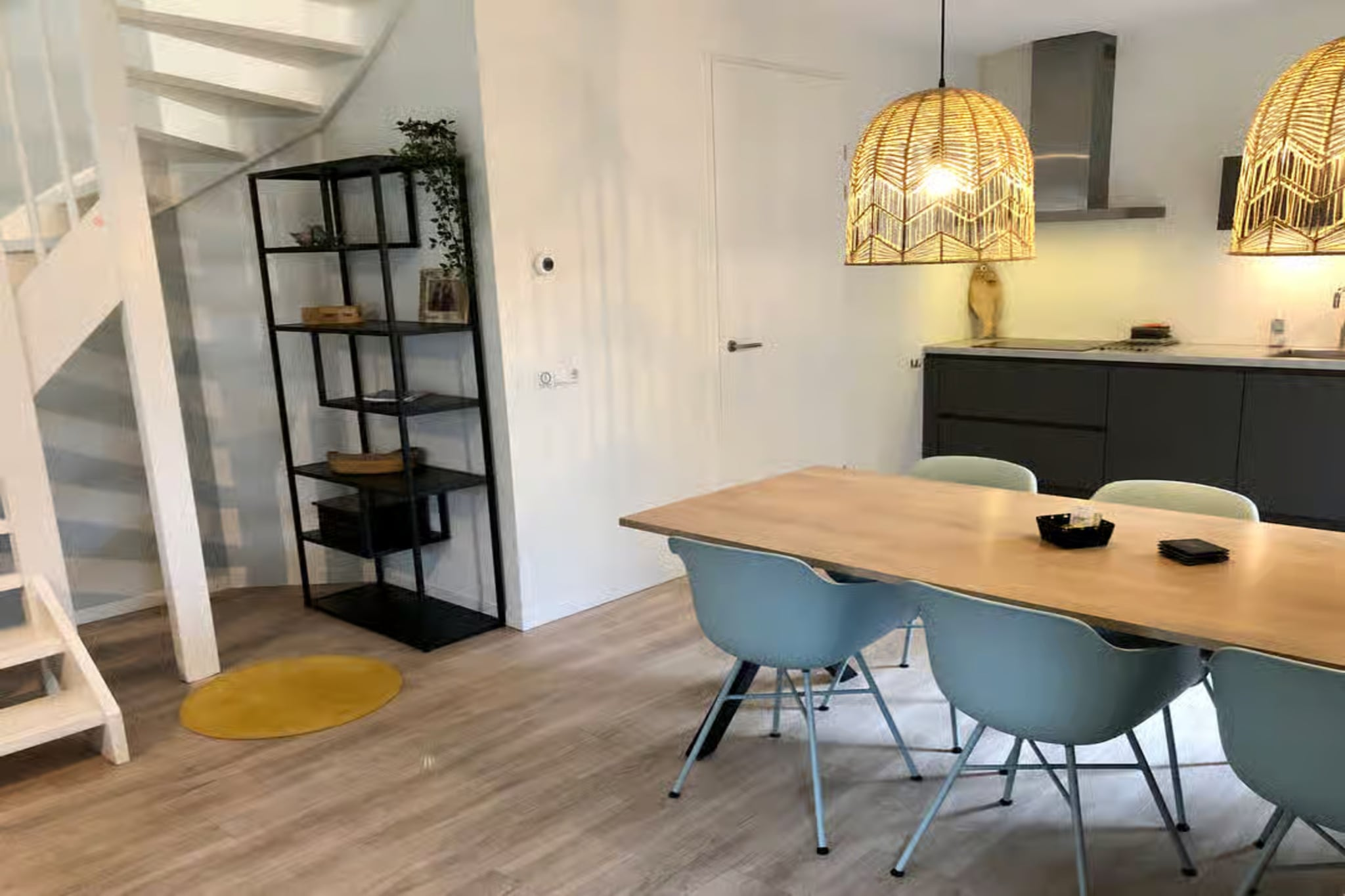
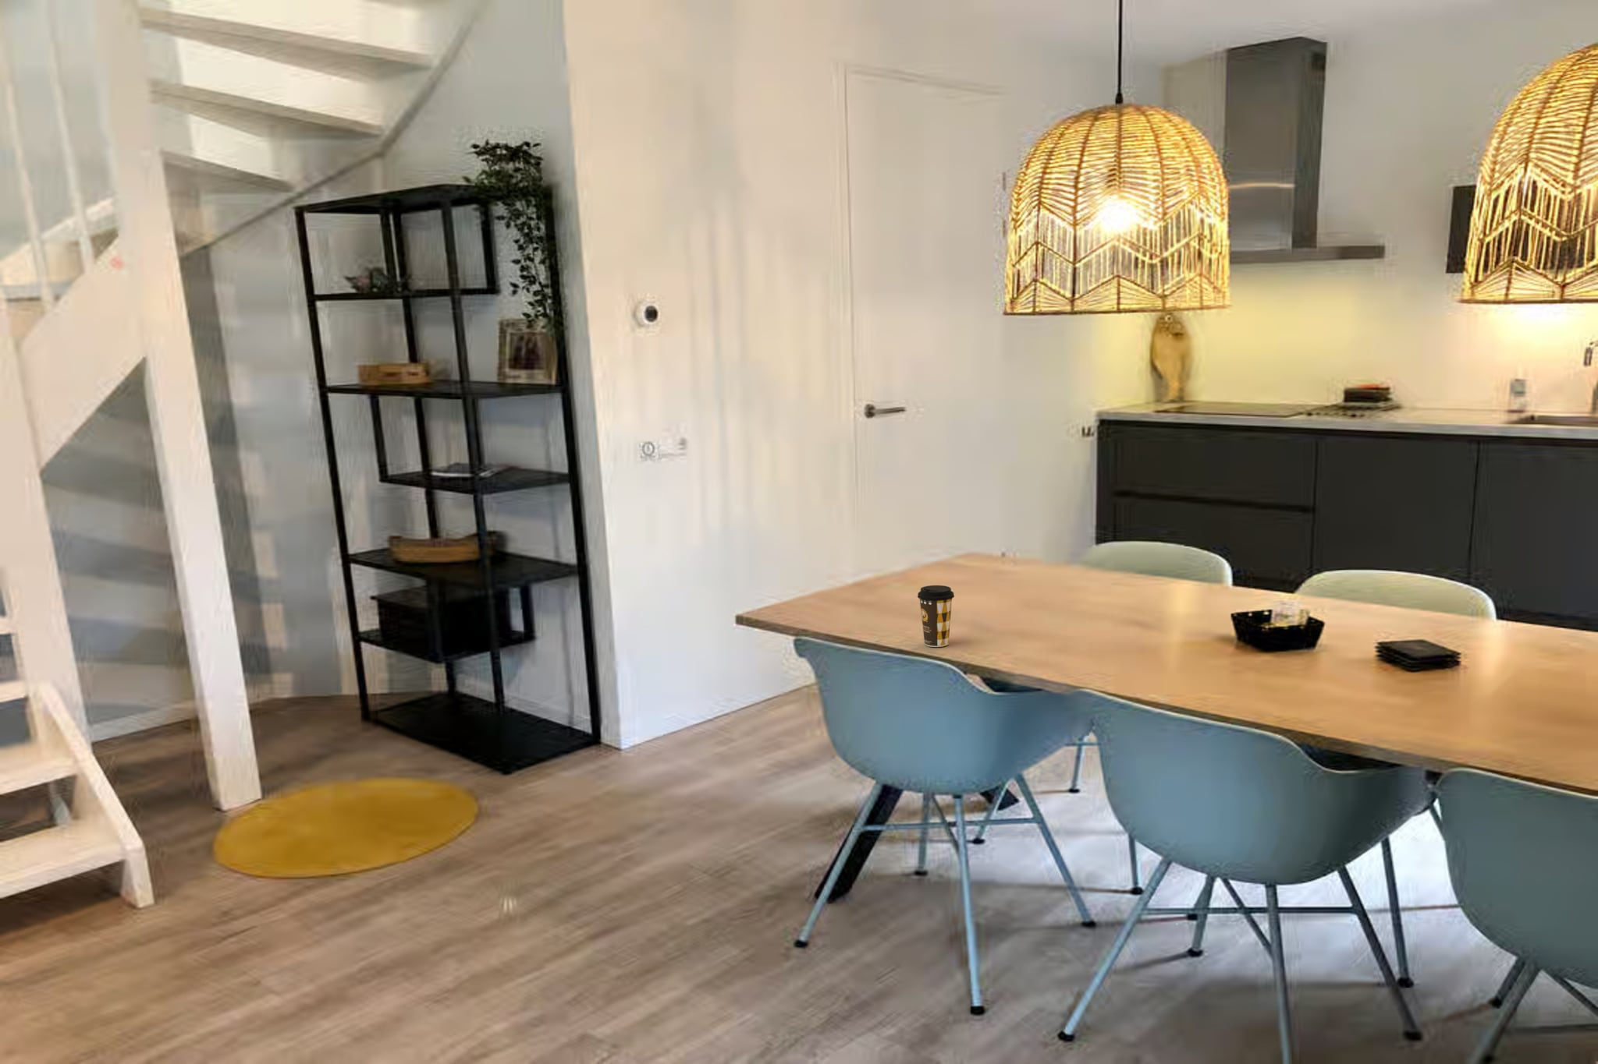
+ coffee cup (935, 616)
